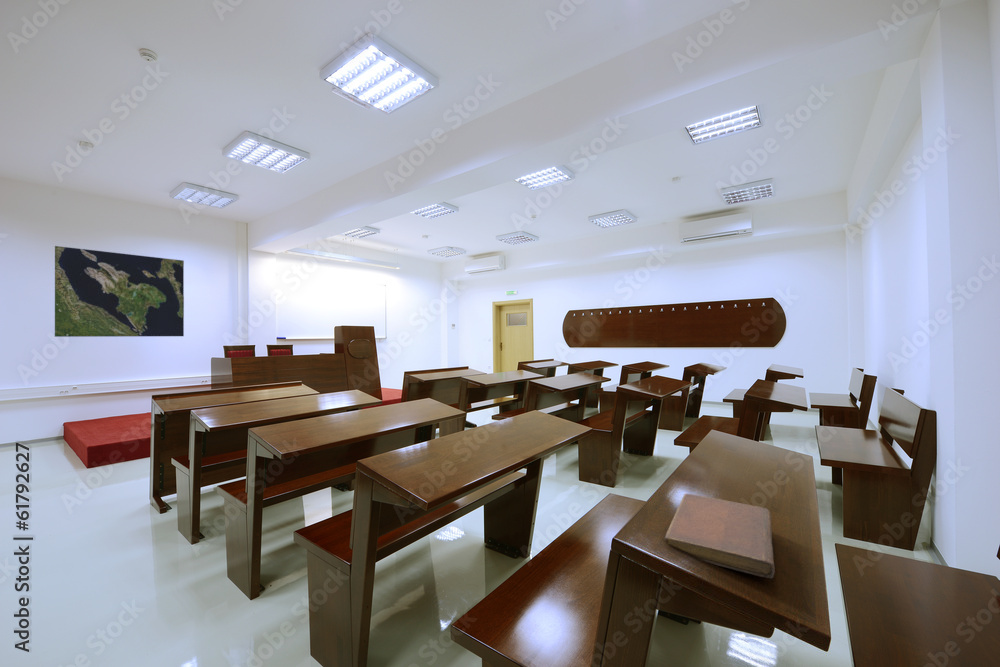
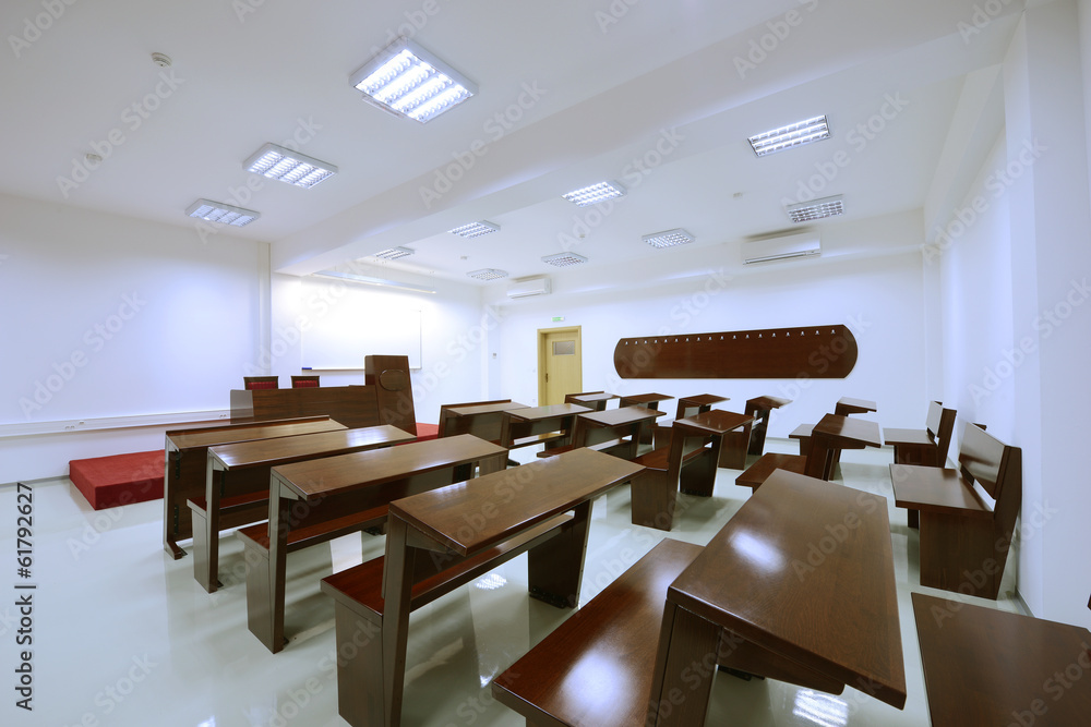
- world map (125, 295)
- notebook (721, 528)
